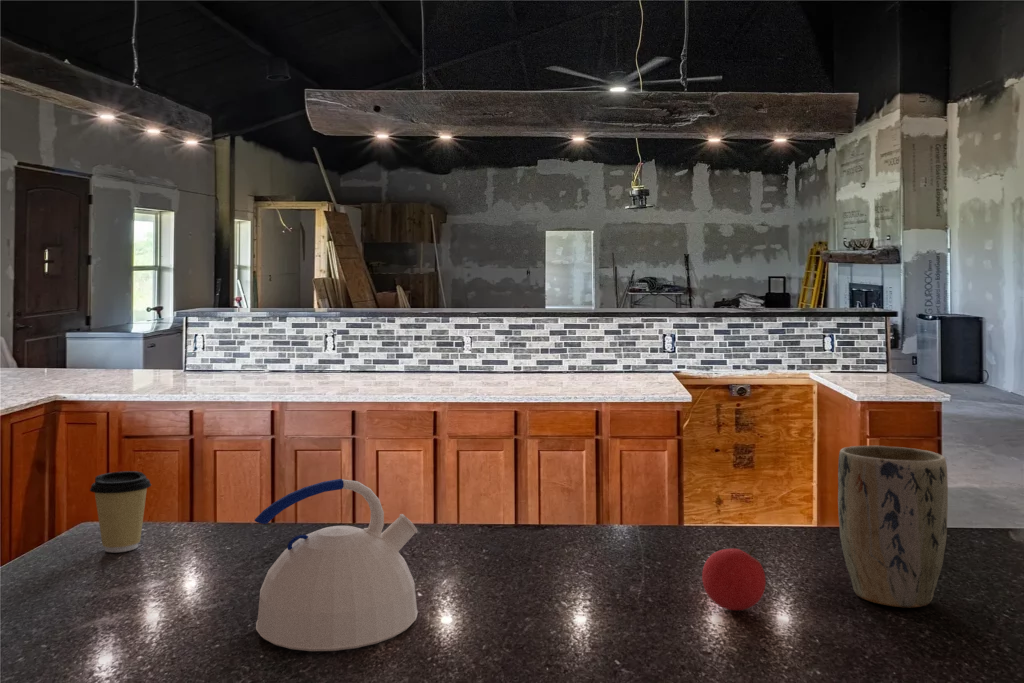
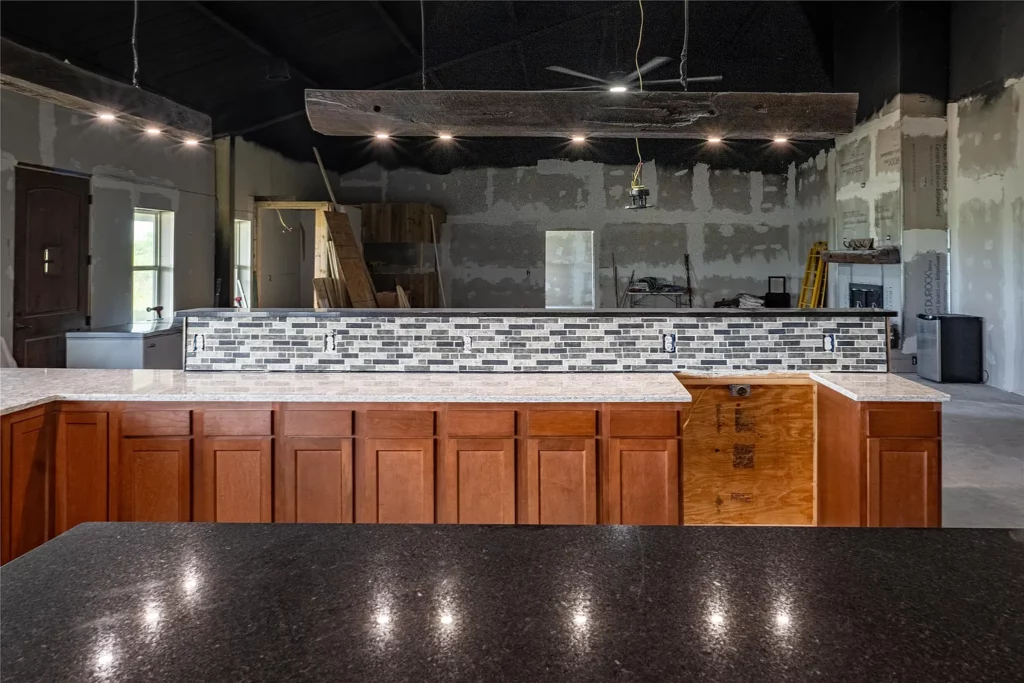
- fruit (733, 578)
- coffee cup (121, 511)
- kettle (339, 549)
- plant pot (890, 524)
